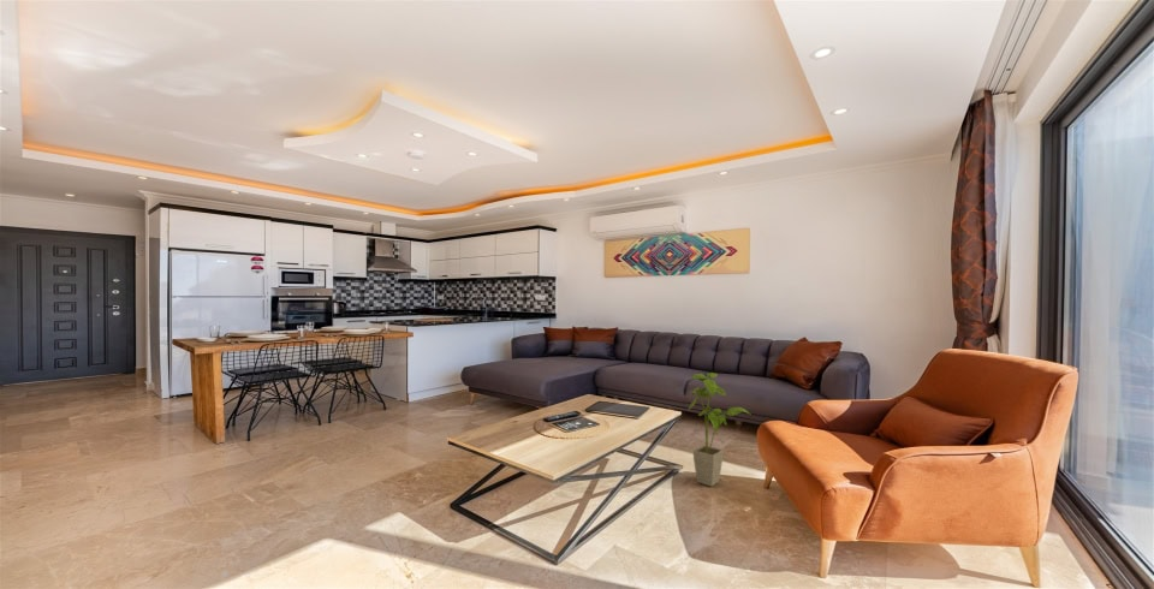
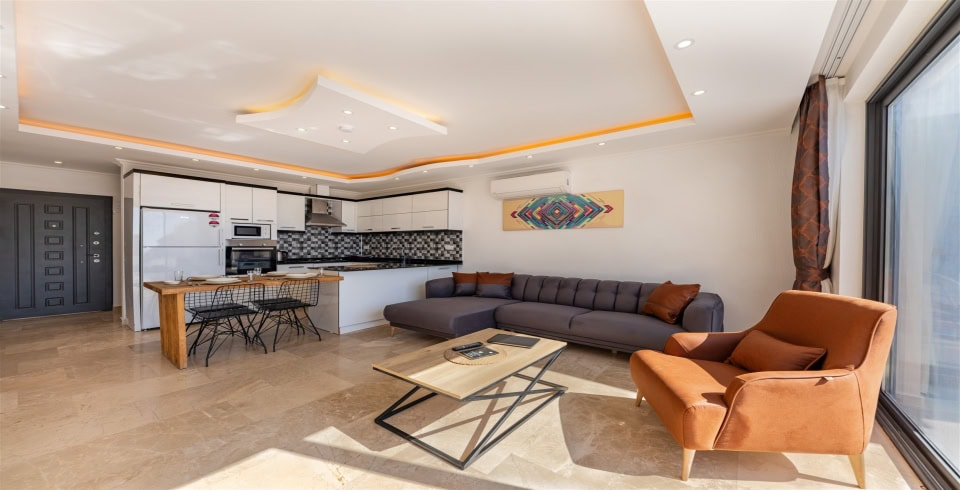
- house plant (714, 429)
